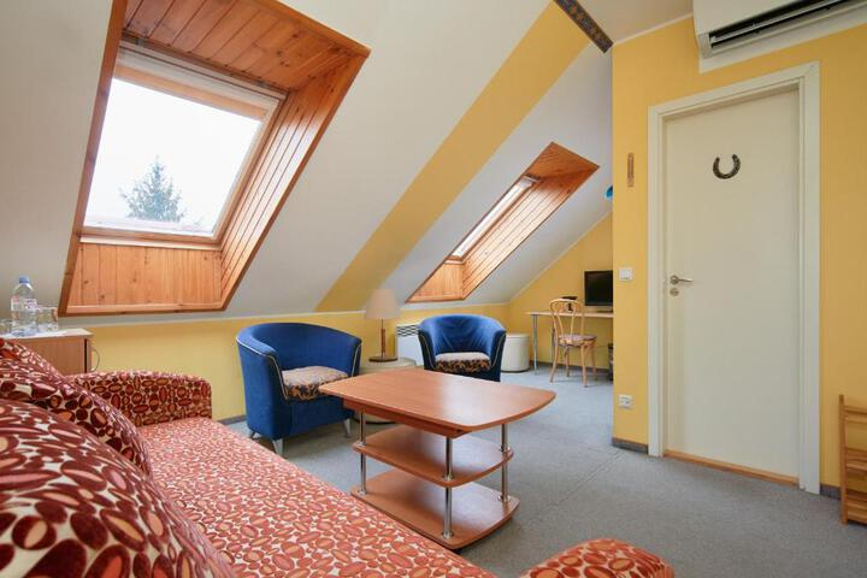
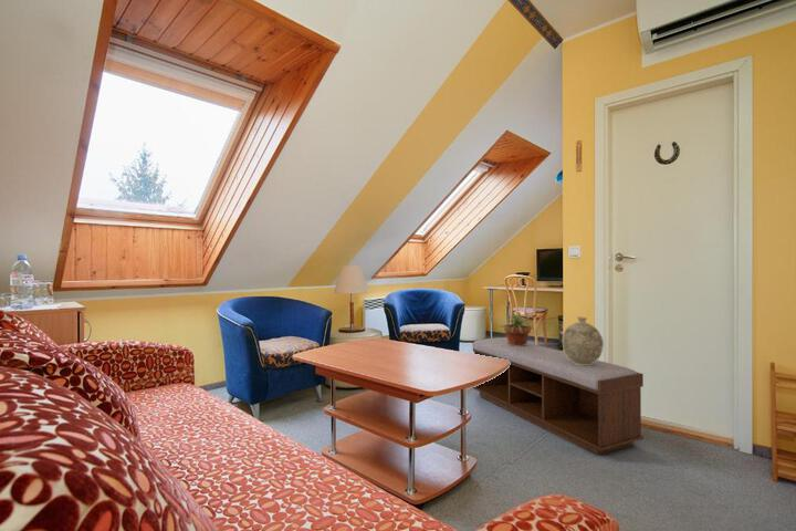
+ potted plant (517, 327)
+ bench (542, 383)
+ decorative vase (582, 340)
